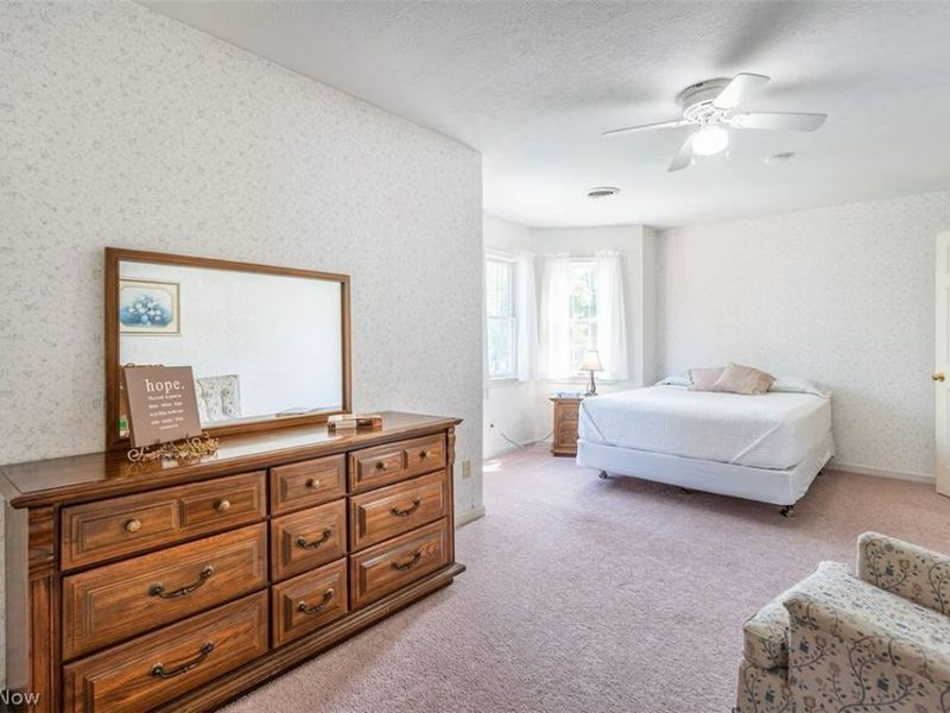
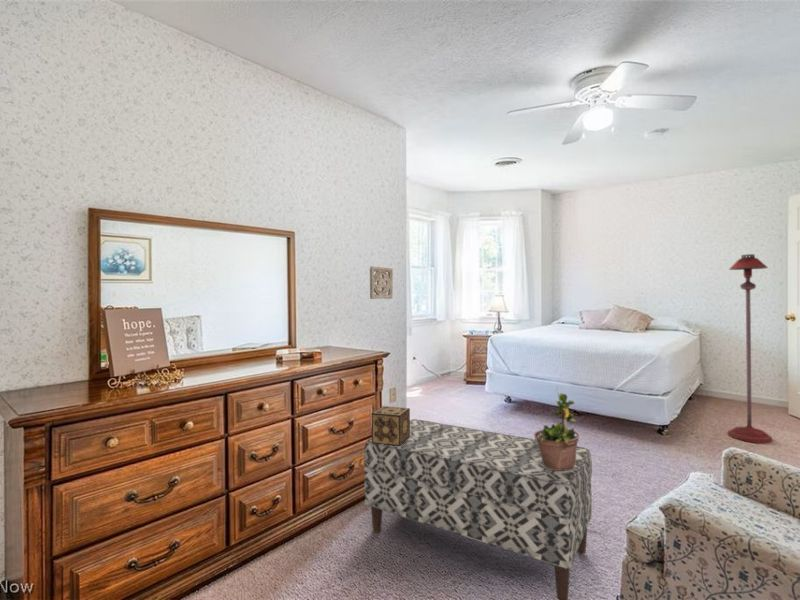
+ wall ornament (381, 283)
+ potted plant (556, 424)
+ floor lamp (748, 346)
+ decorative box (391, 425)
+ bench (473, 492)
